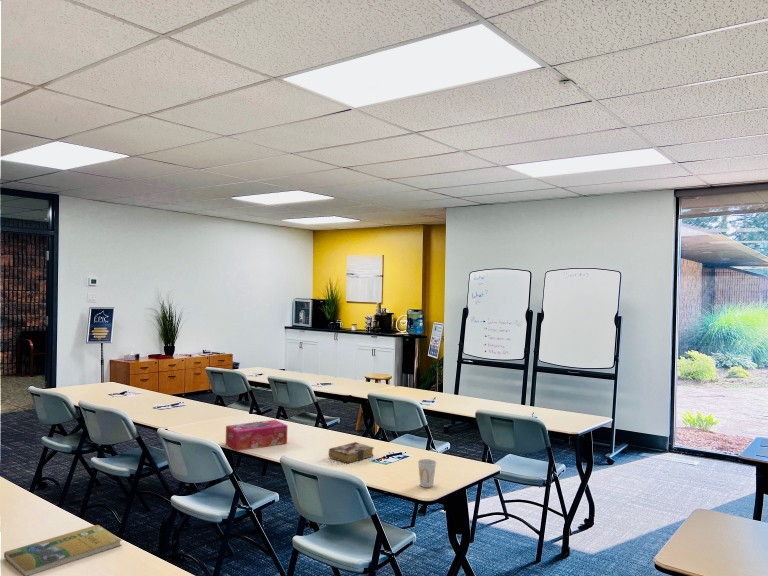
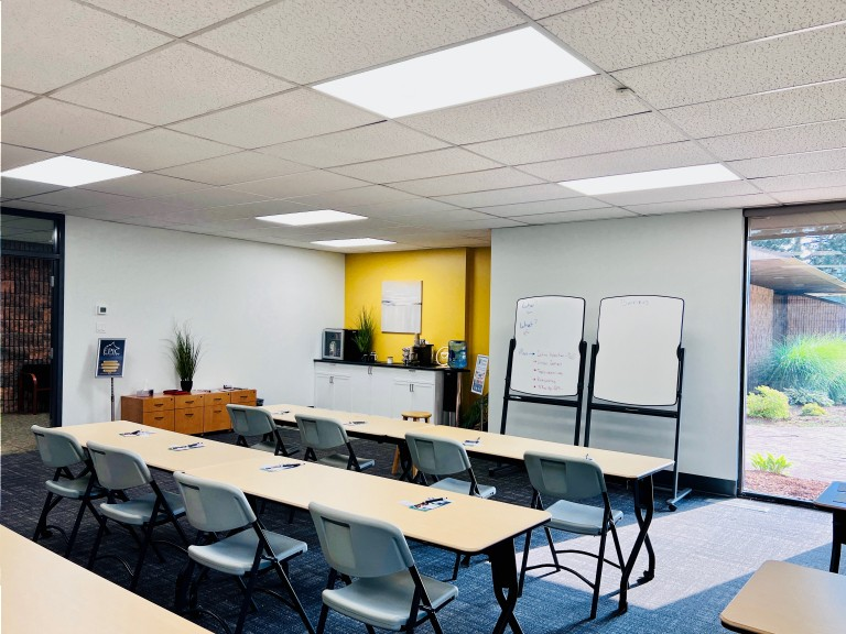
- tissue box (256, 434)
- book (351, 452)
- cup (426, 473)
- booklet (64, 548)
